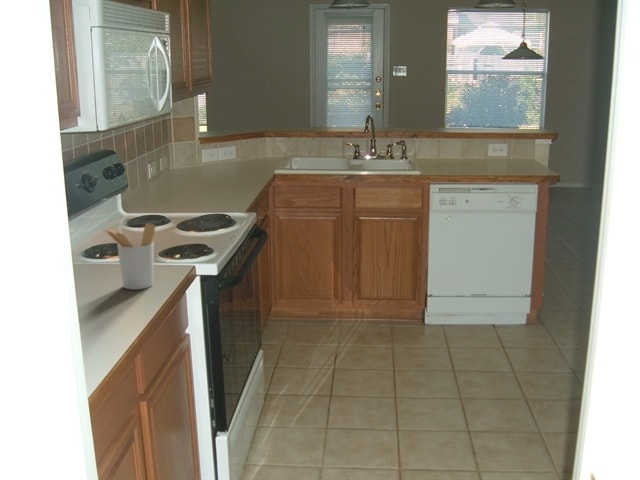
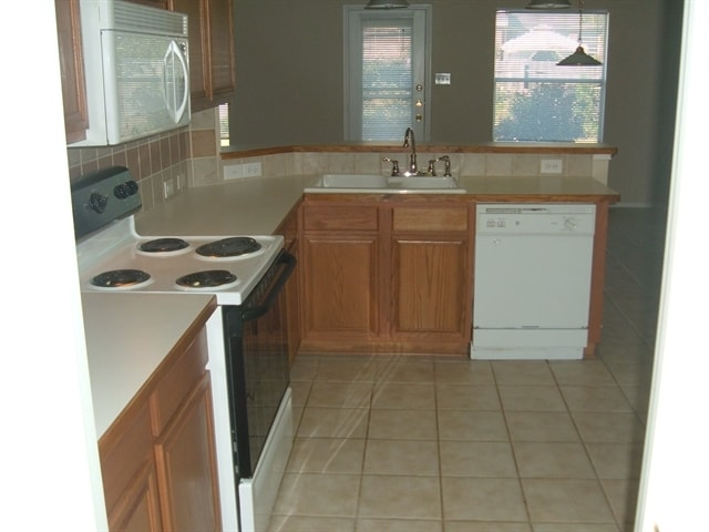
- utensil holder (130, 256)
